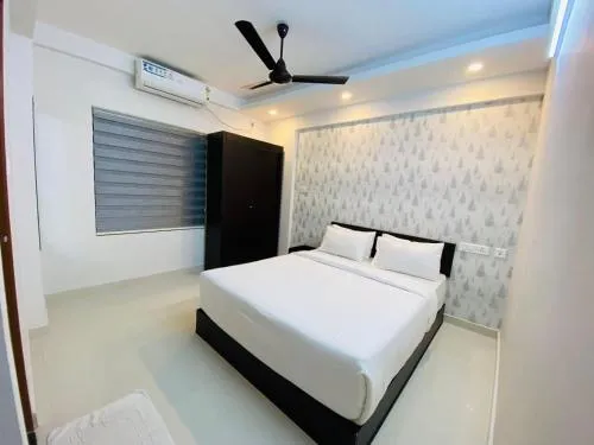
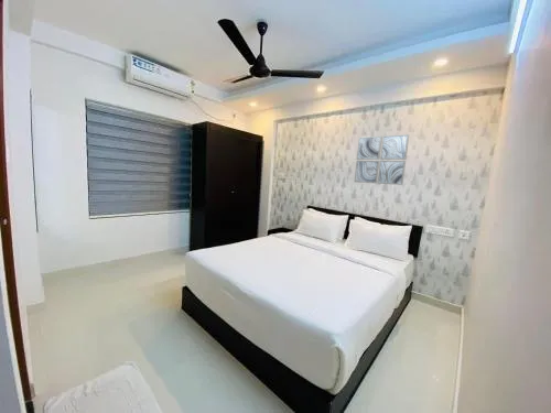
+ wall art (380, 159)
